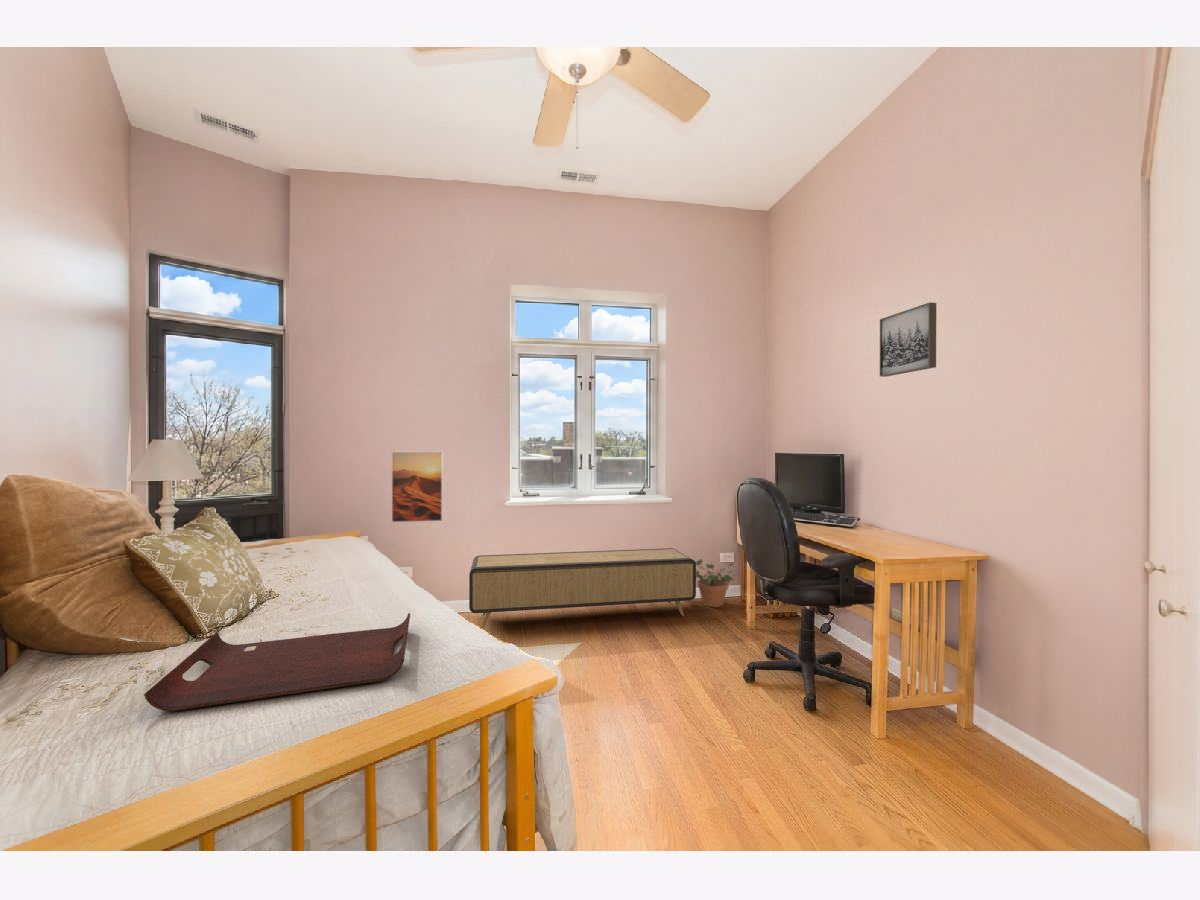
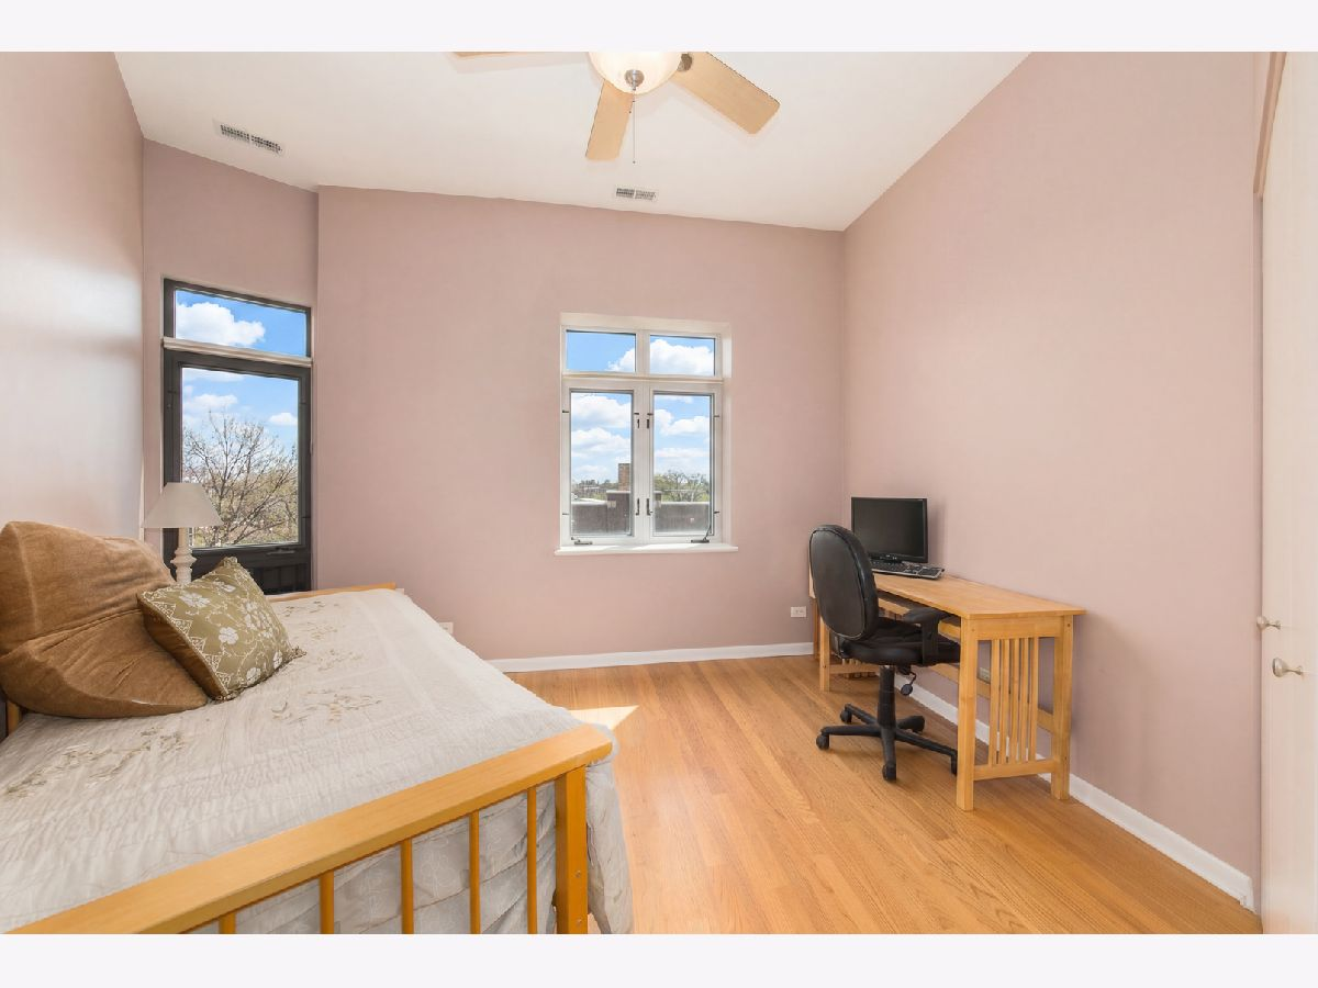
- potted plant (715, 582)
- storage bench (583, 586)
- wall art (906, 341)
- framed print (417, 486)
- serving tray (303, 654)
